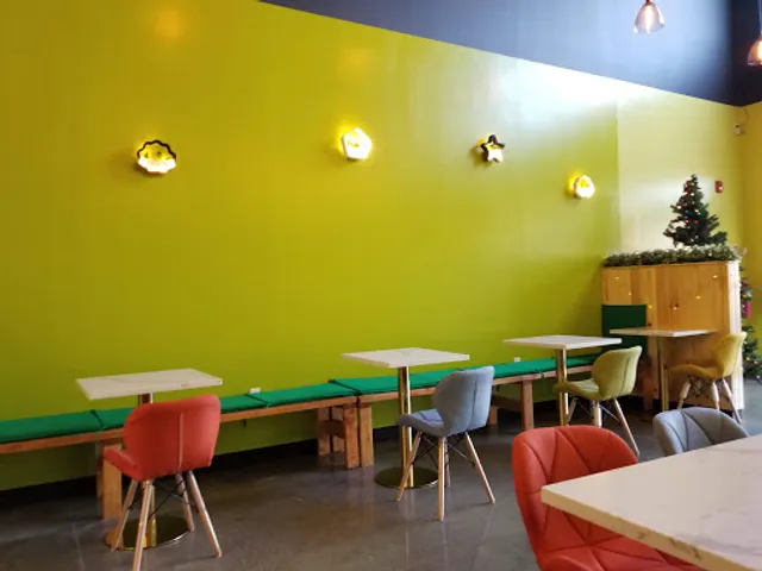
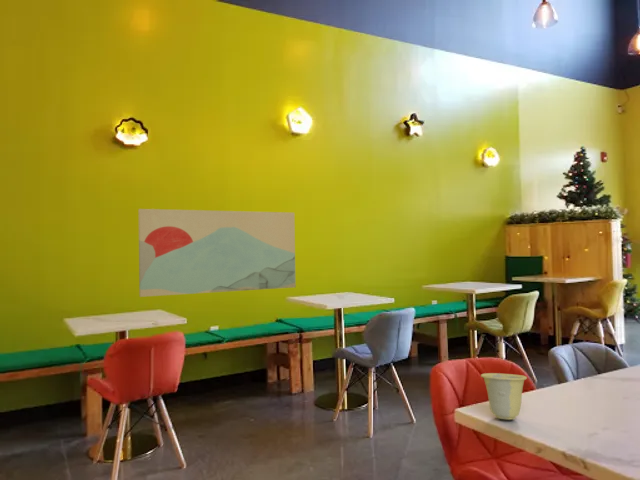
+ cup (503, 394)
+ wall art (223, 251)
